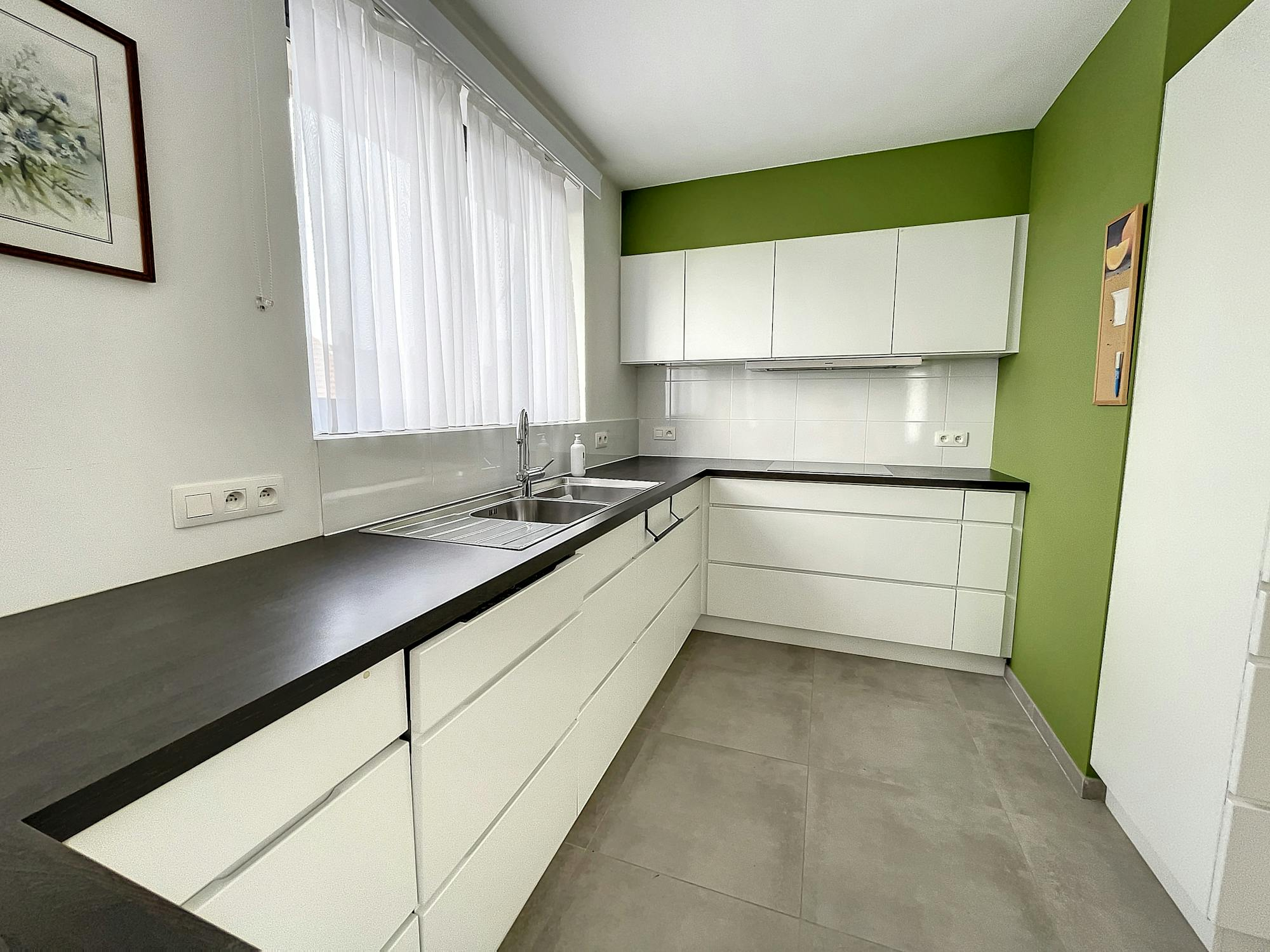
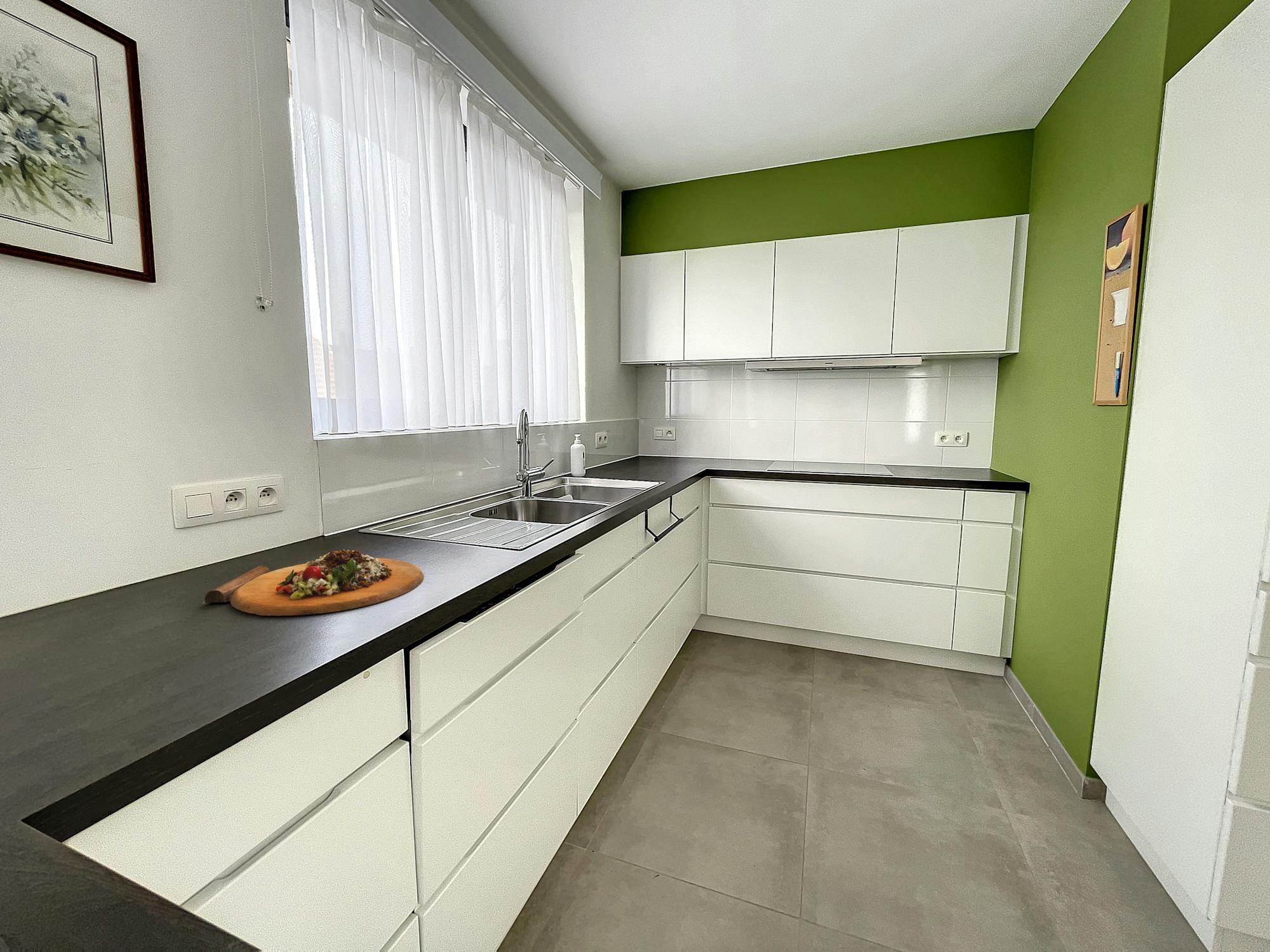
+ cutting board (324, 567)
